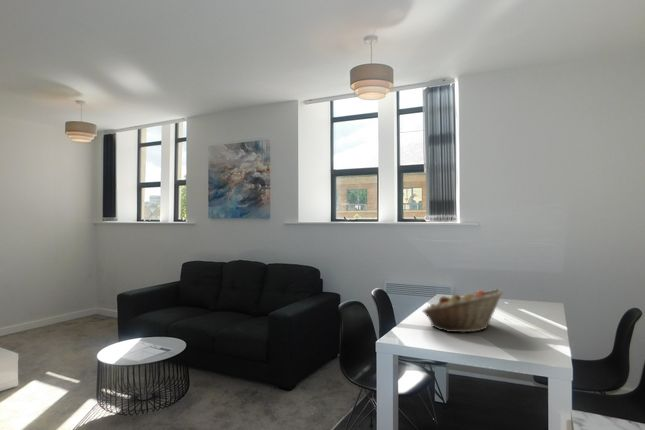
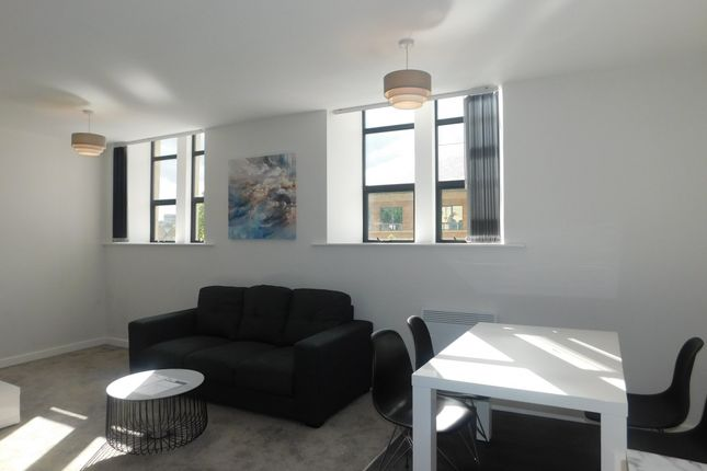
- fruit basket (463, 307)
